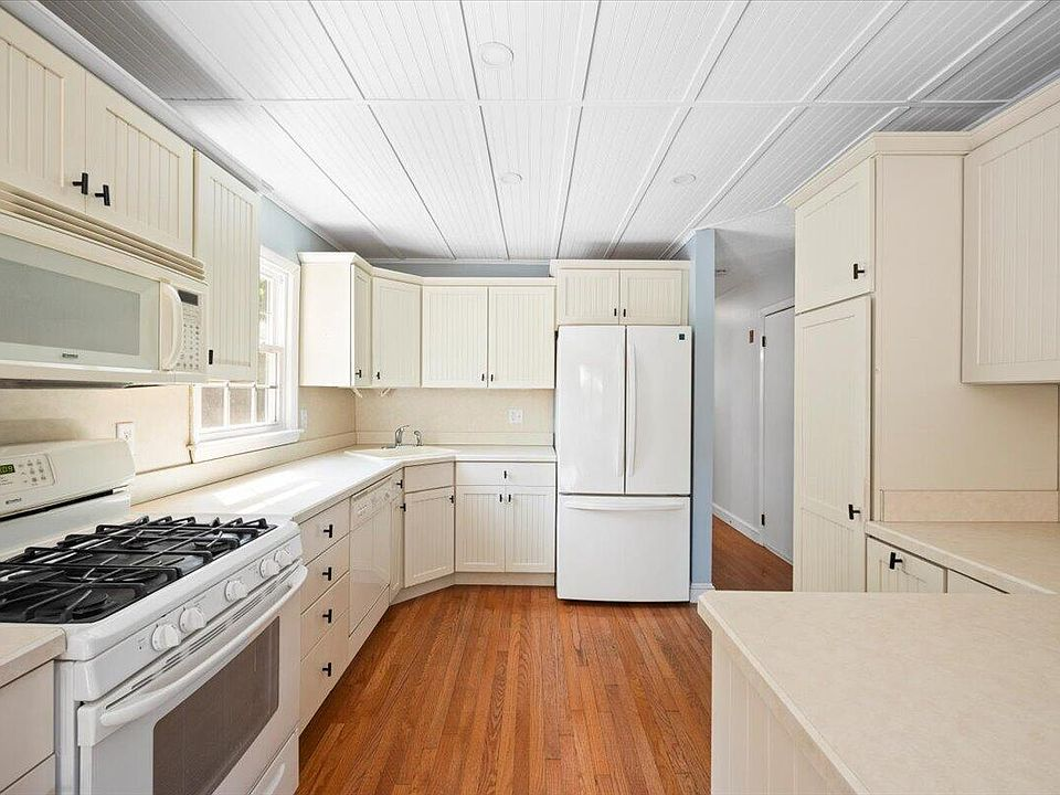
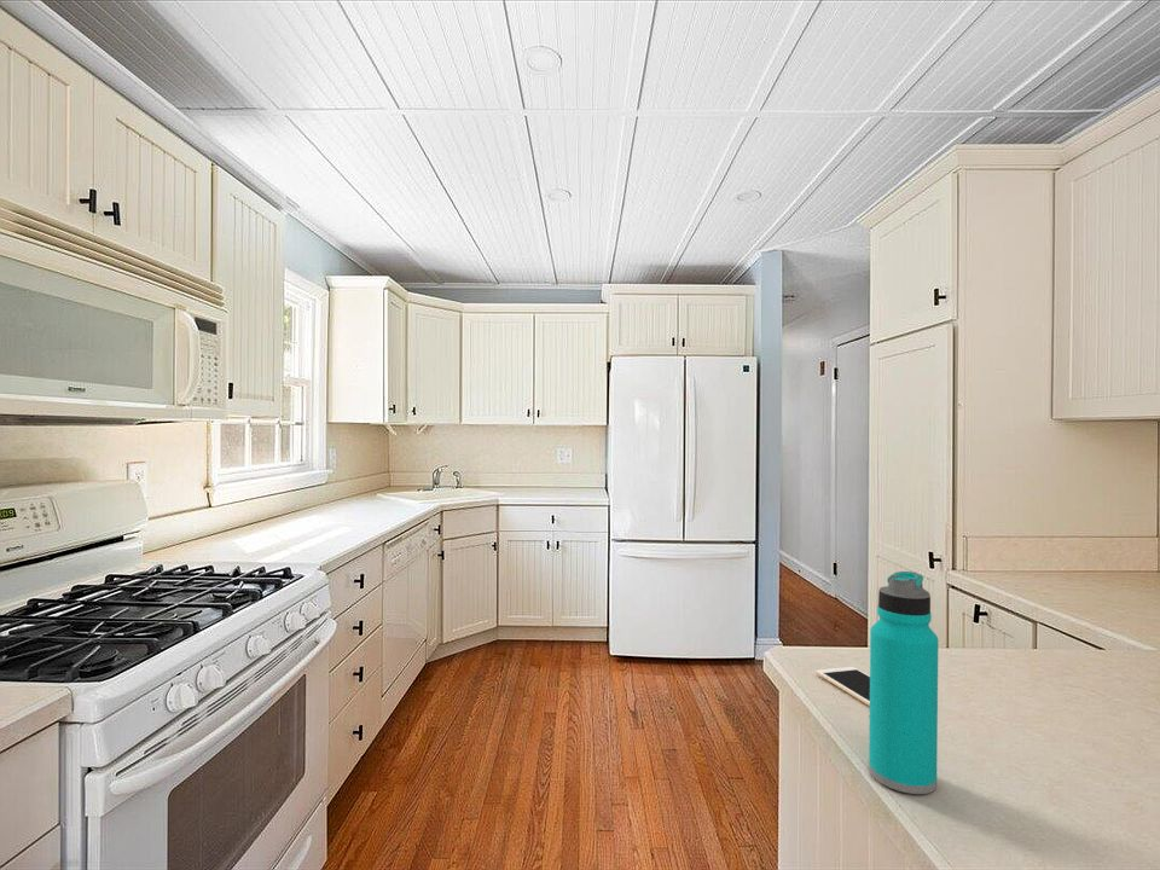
+ water bottle (903, 675)
+ cell phone (865, 688)
